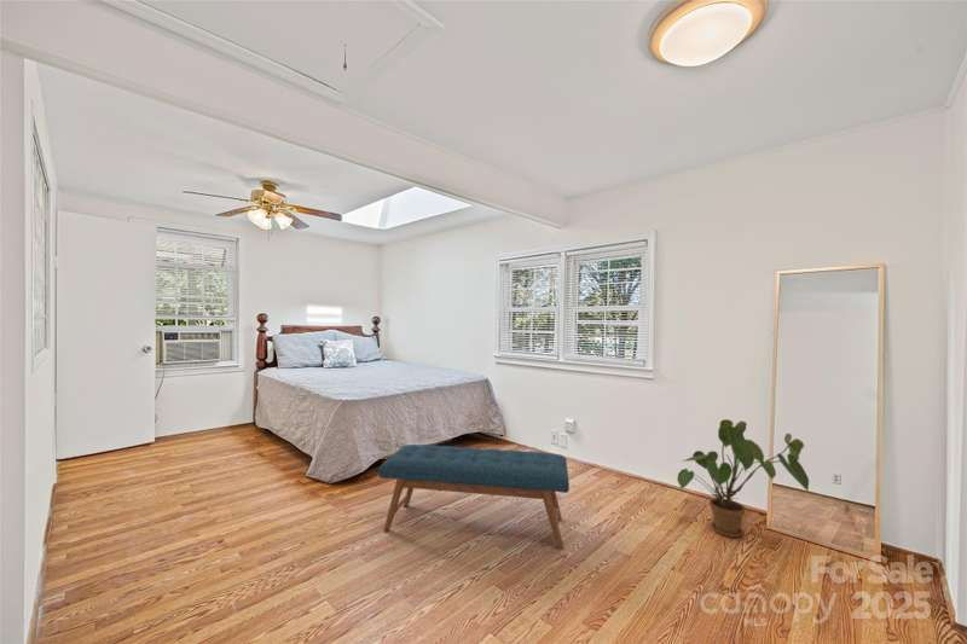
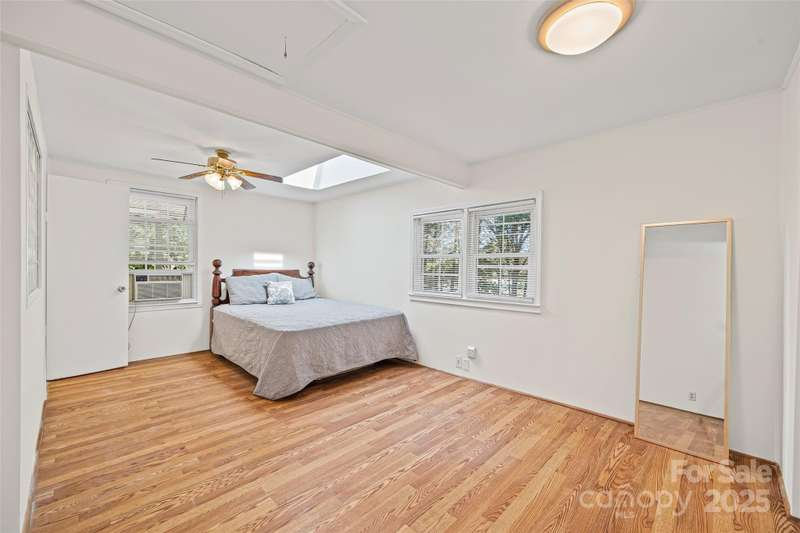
- bench (475, 489)
- house plant (739, 475)
